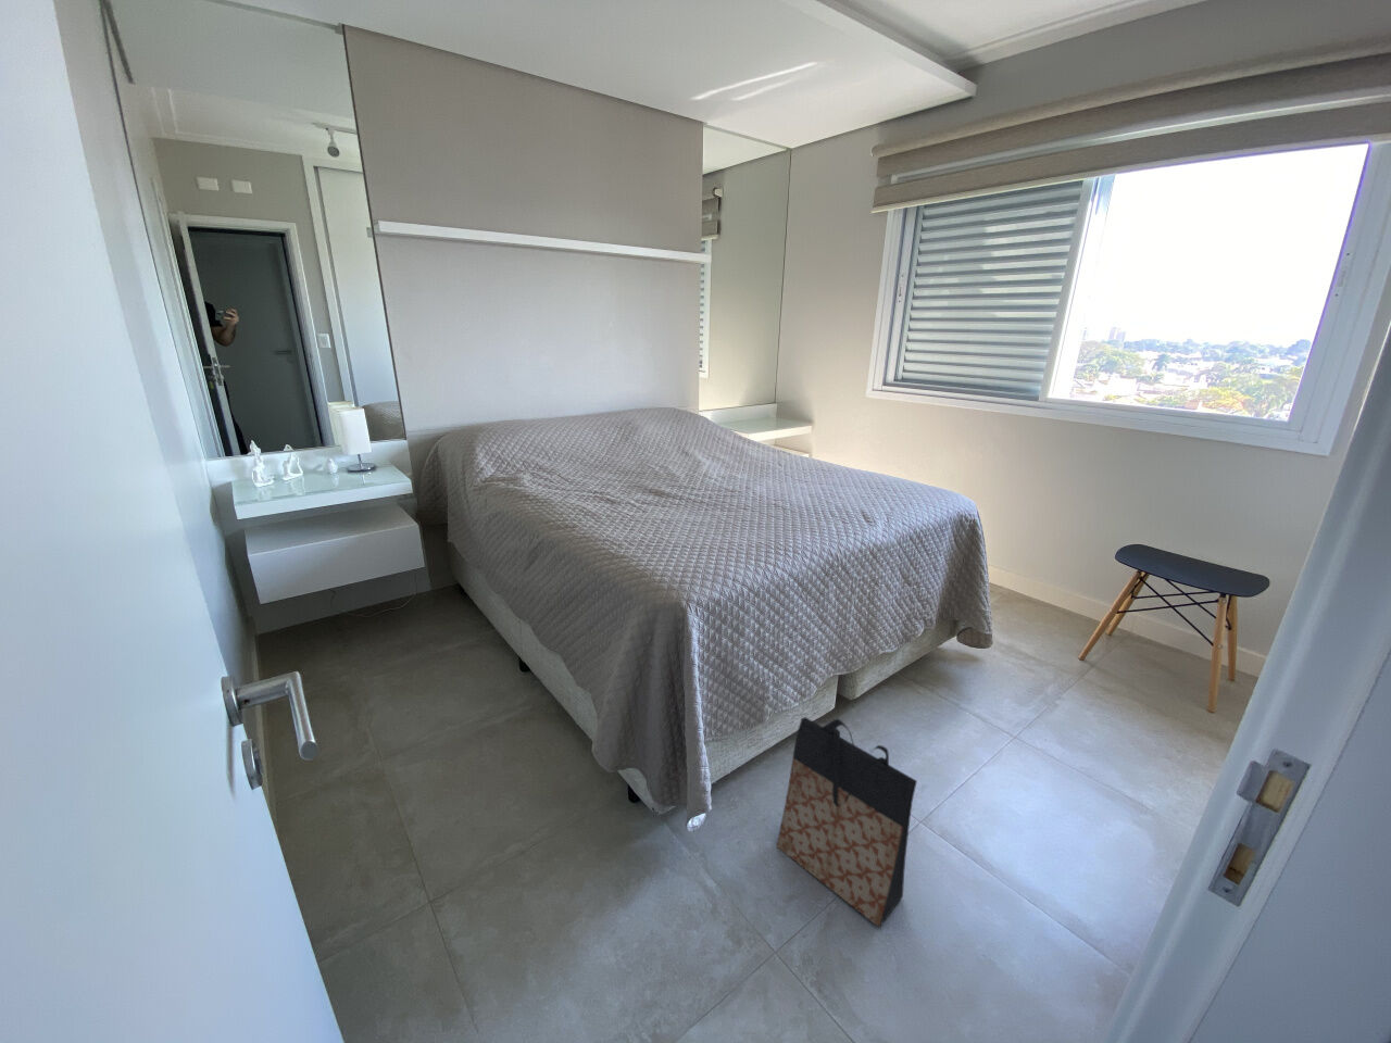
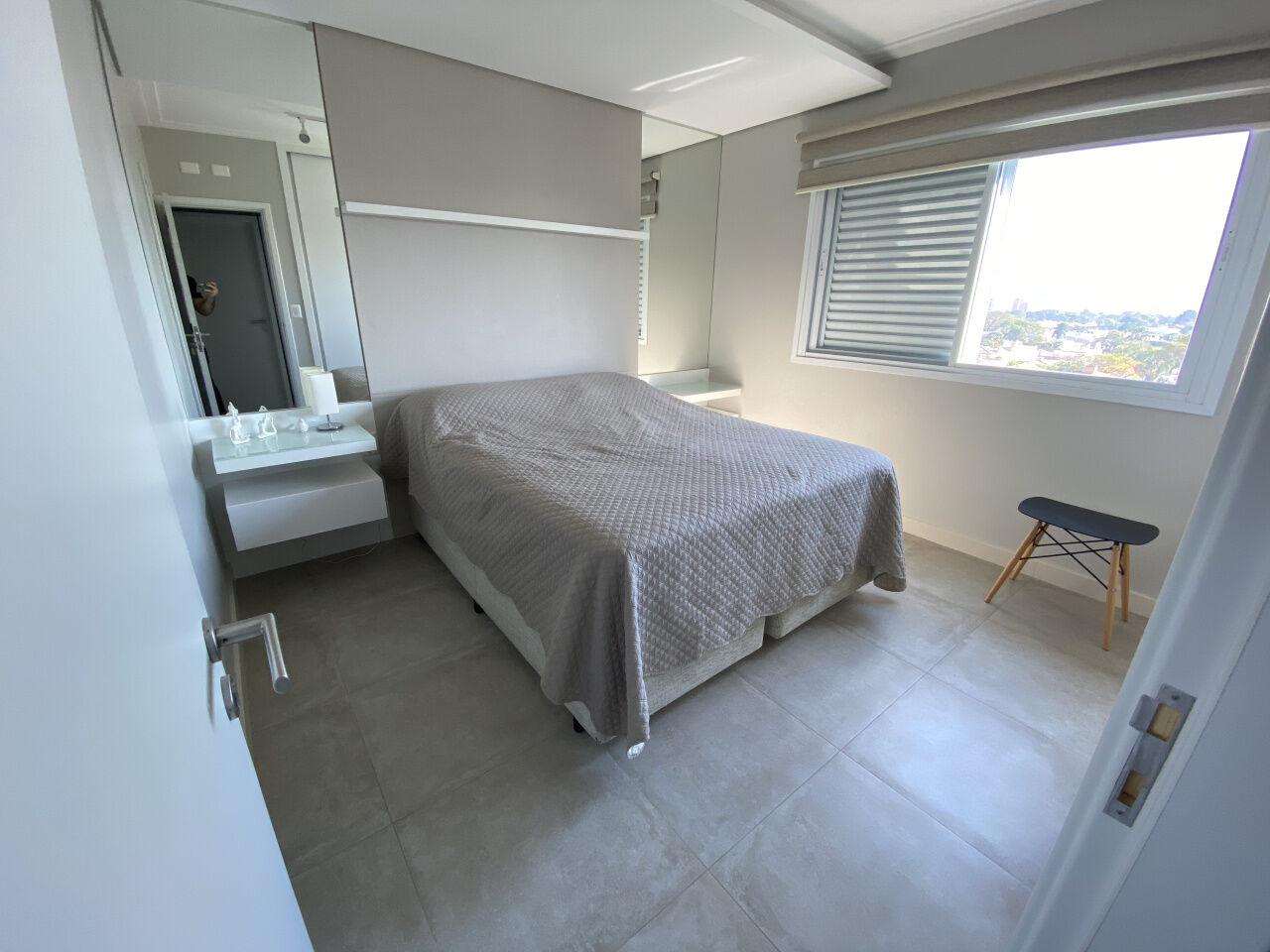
- bag (846, 805)
